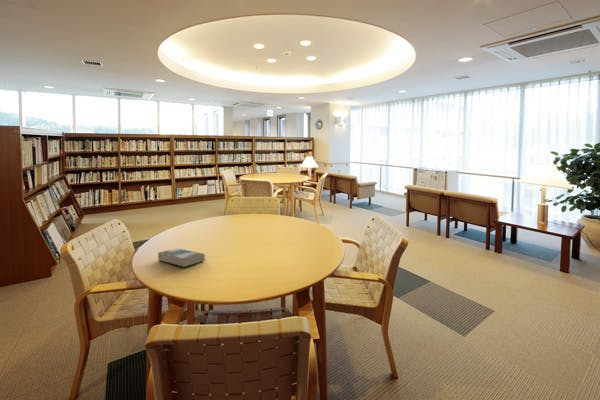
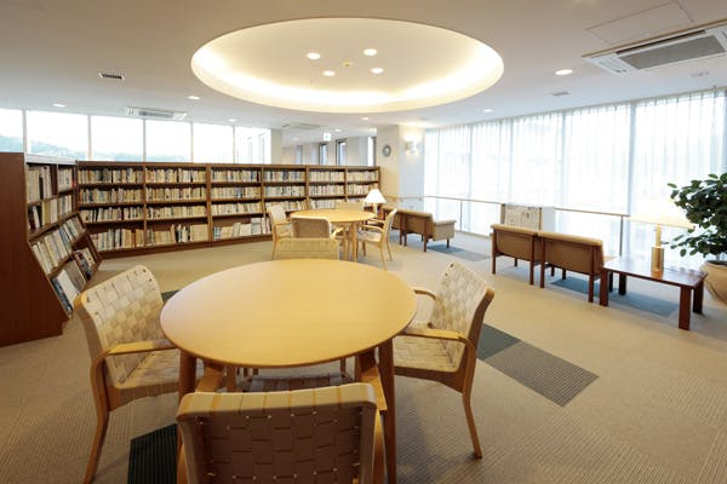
- book (181, 256)
